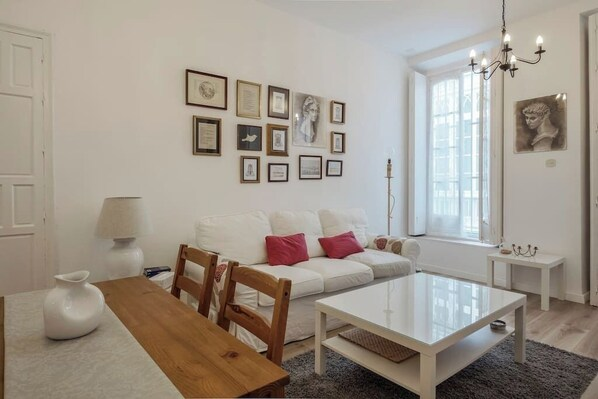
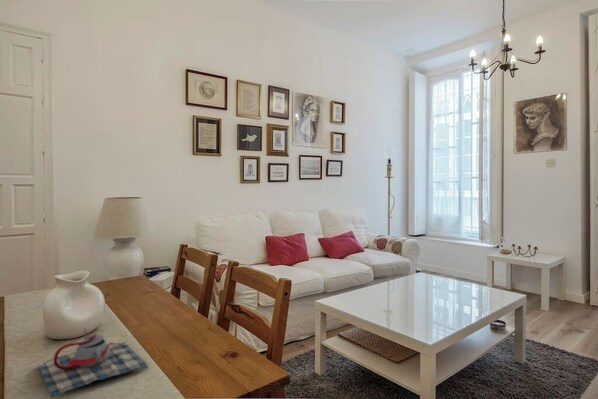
+ teapot (92, 351)
